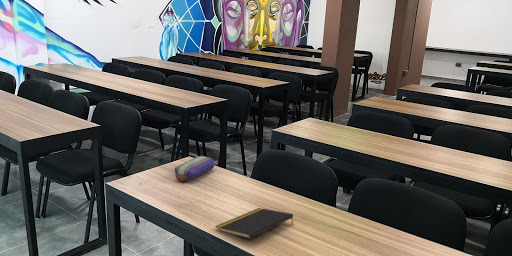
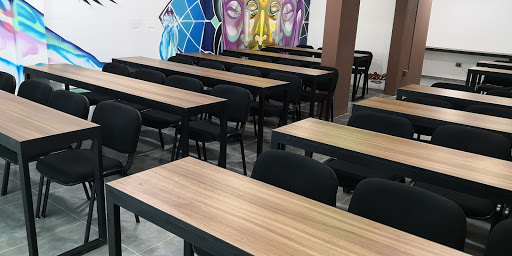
- pencil case (195, 167)
- notepad (254, 221)
